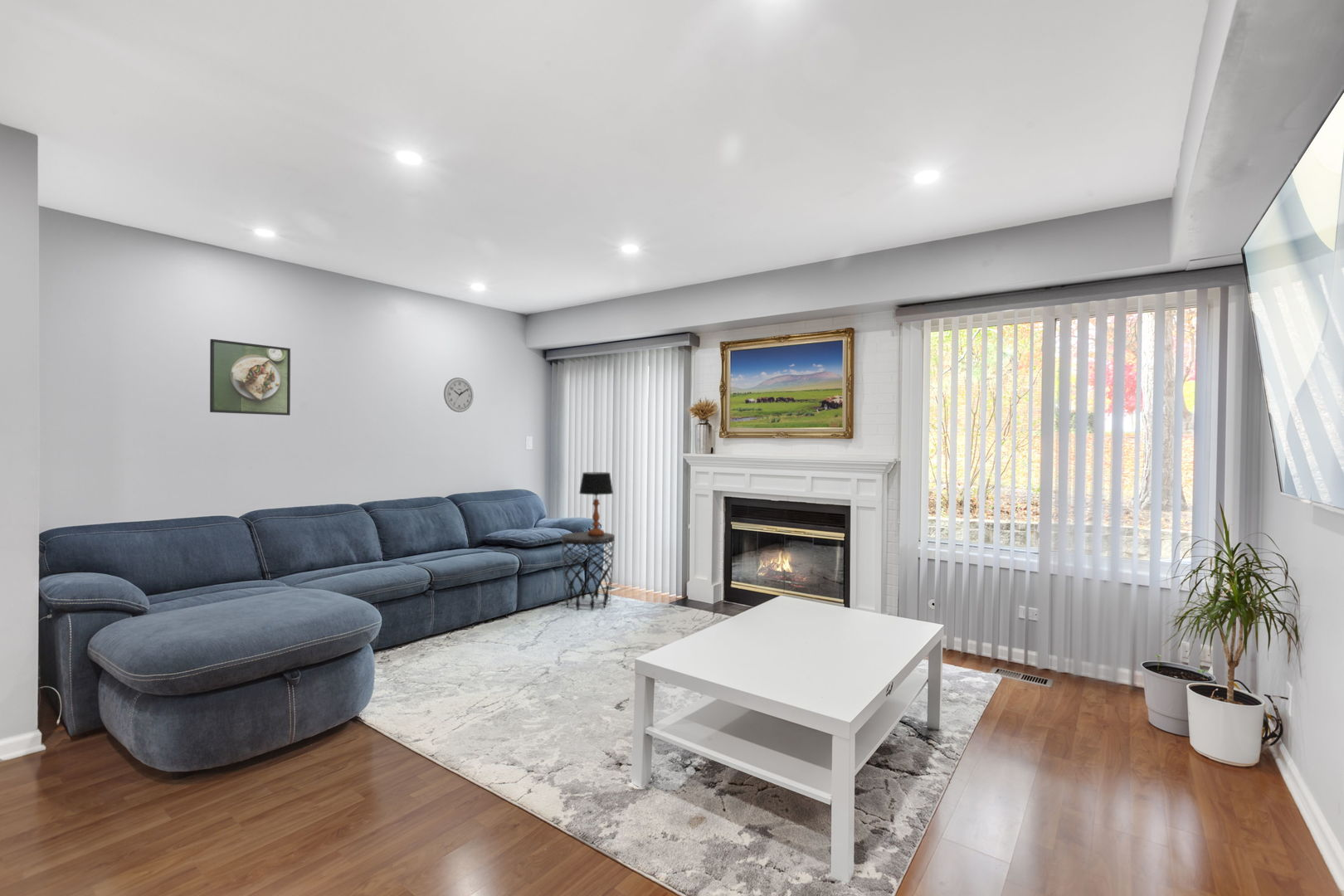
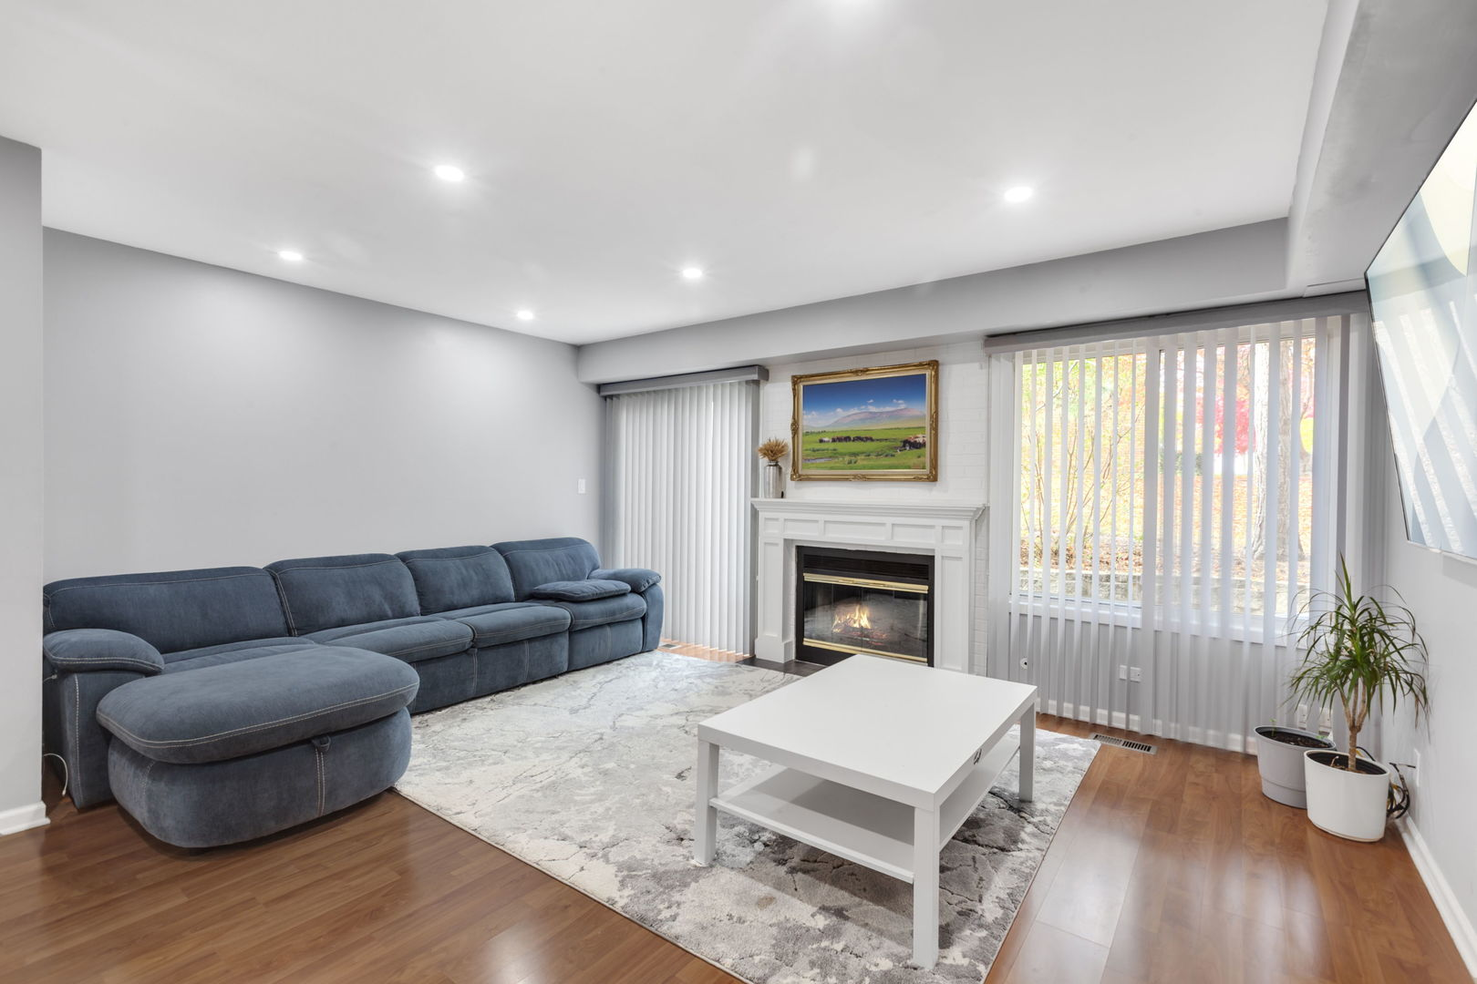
- side table (587, 570)
- table lamp (596, 503)
- wall clock (459, 395)
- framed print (251, 378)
